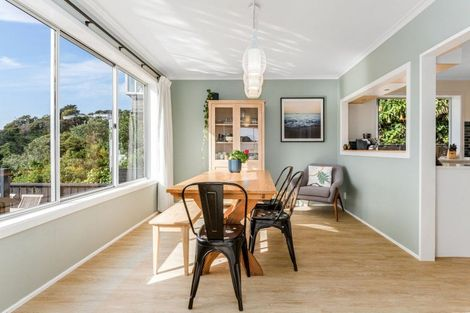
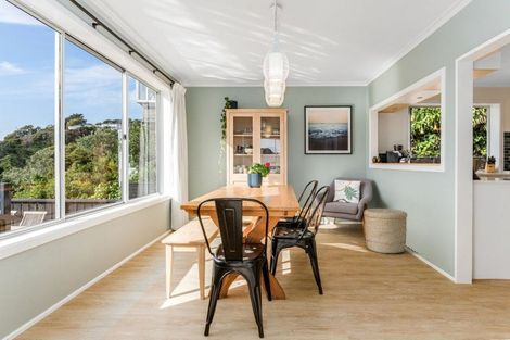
+ basket (384, 229)
